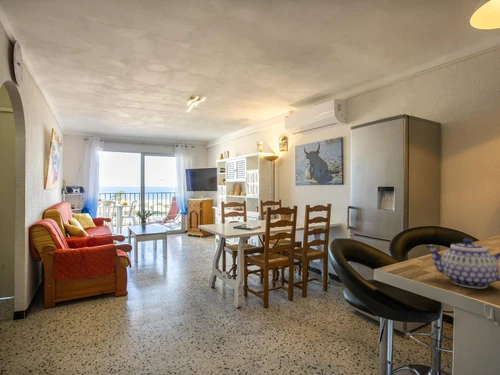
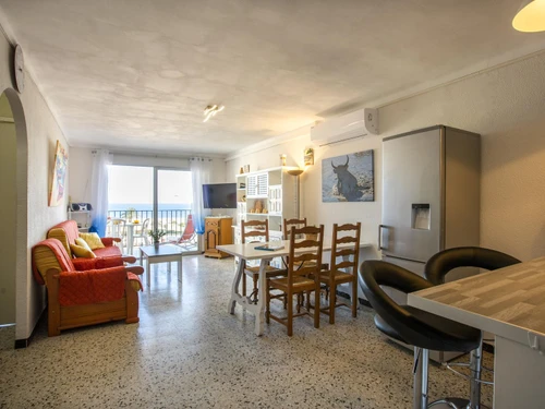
- teapot (468, 260)
